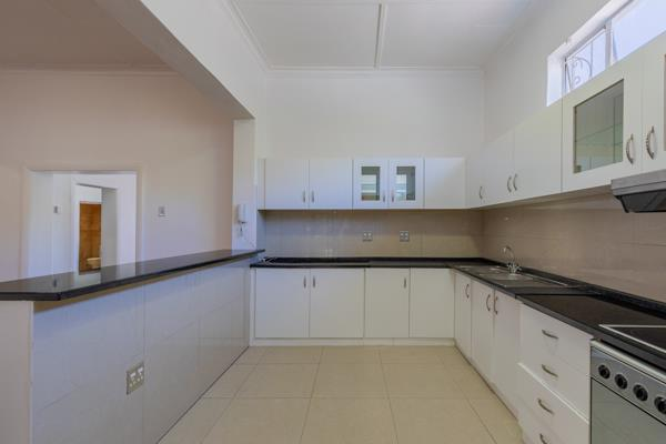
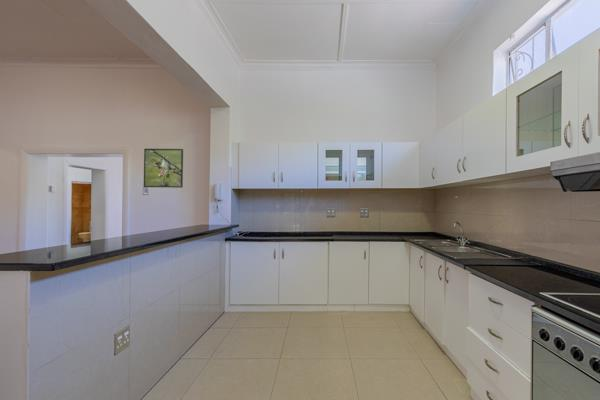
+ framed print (163, 168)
